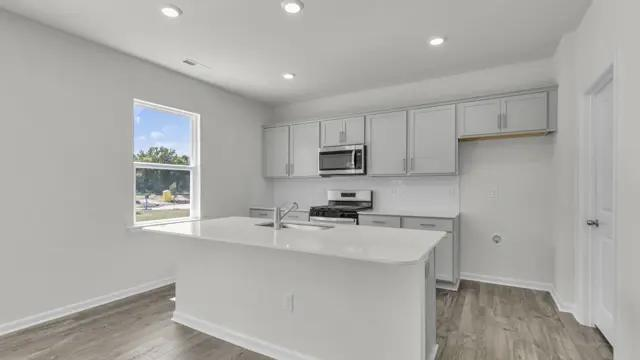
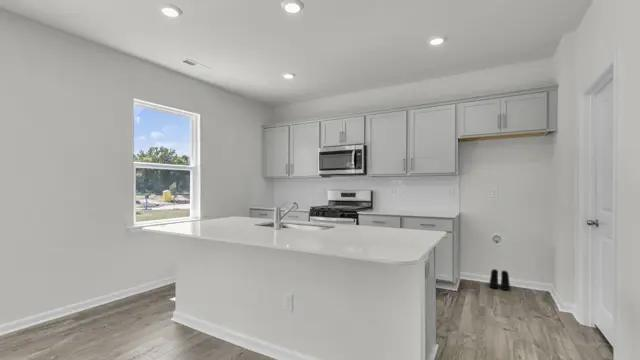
+ boots (501, 278)
